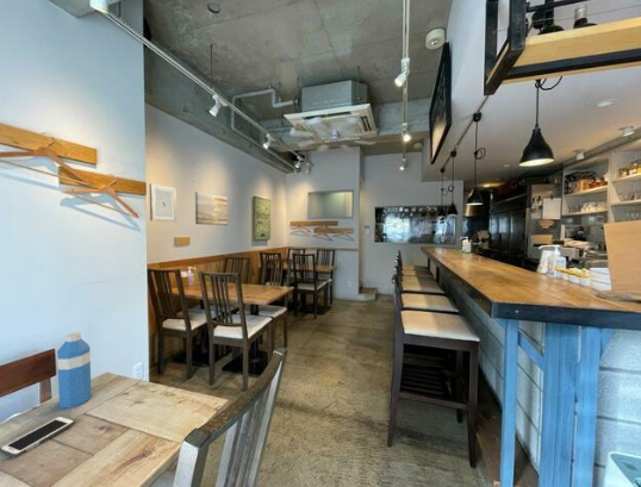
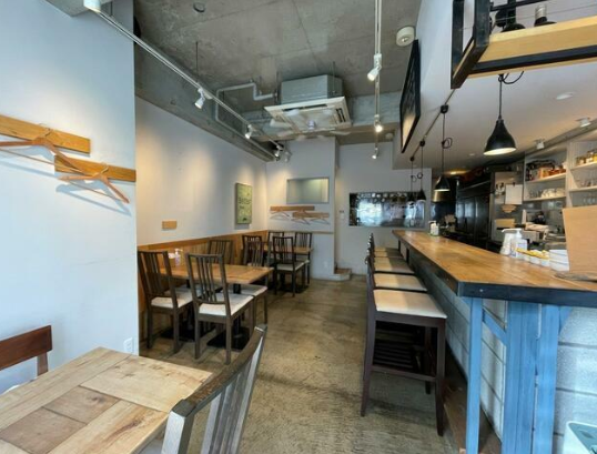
- water bottle (74, 367)
- wall art (163, 204)
- wall art (212, 210)
- cell phone (39, 435)
